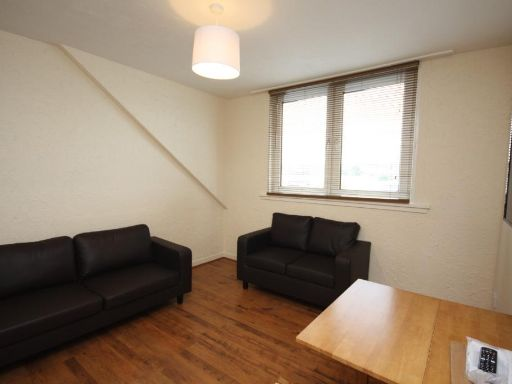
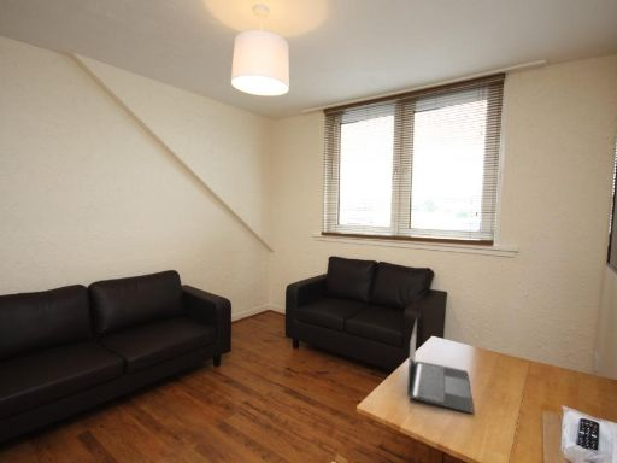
+ laptop (440, 365)
